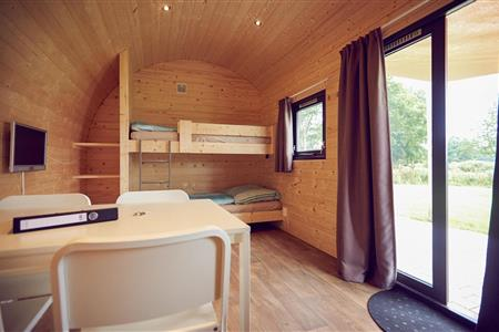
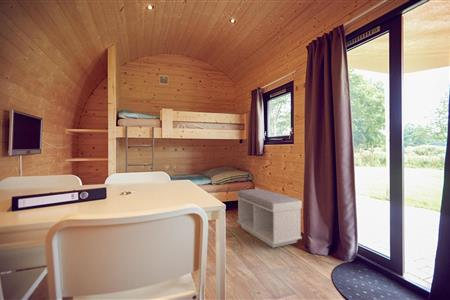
+ bench (265, 213)
